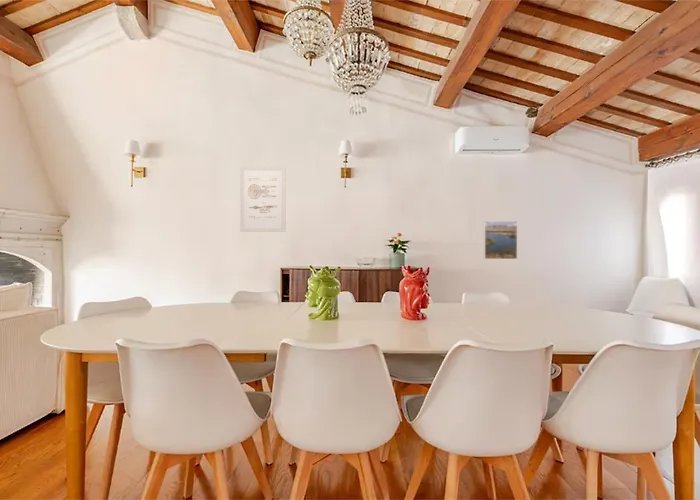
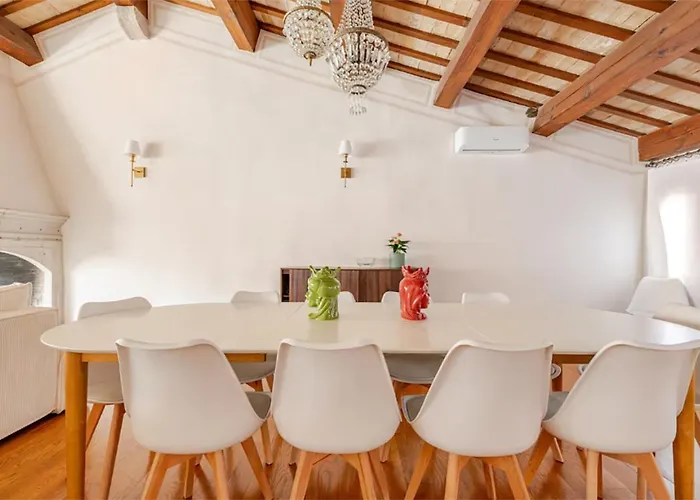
- wall art (263, 199)
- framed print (500, 240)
